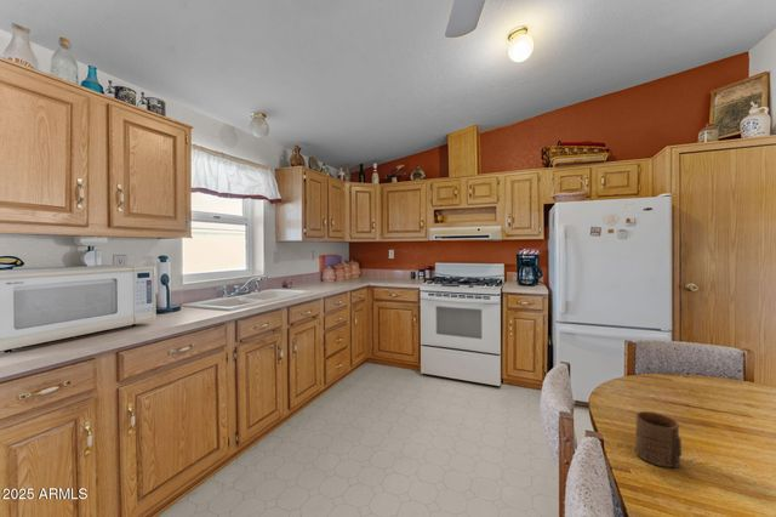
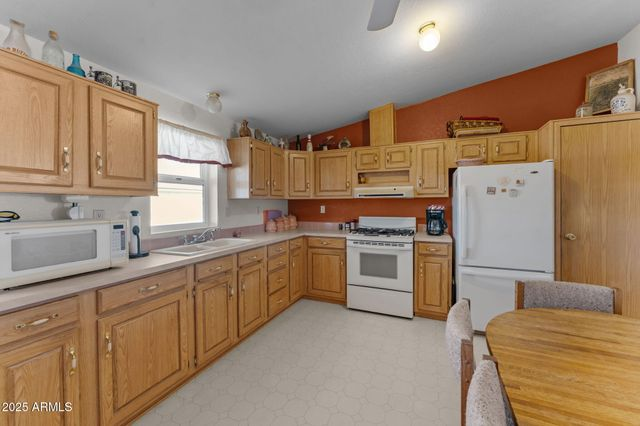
- cup (657, 438)
